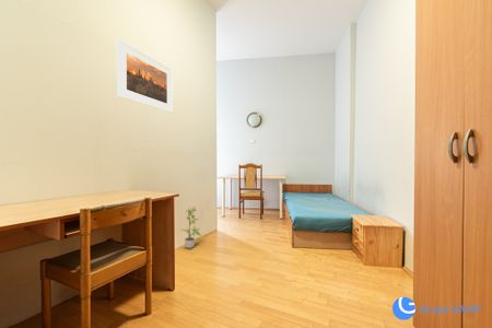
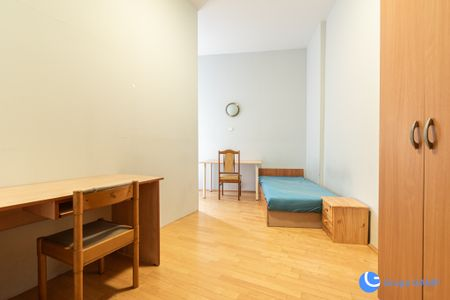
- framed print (148, 80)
- potted plant (194, 226)
